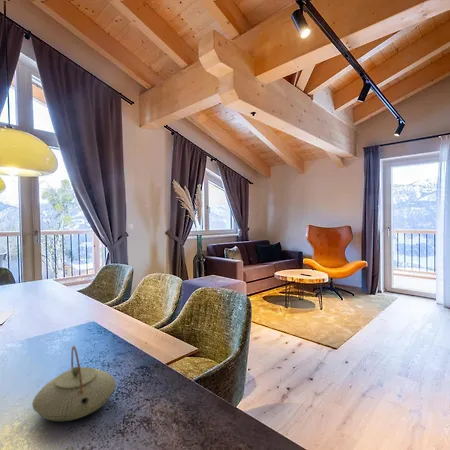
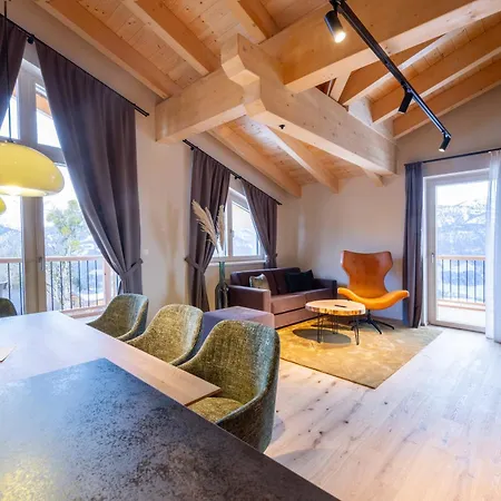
- teapot (76, 378)
